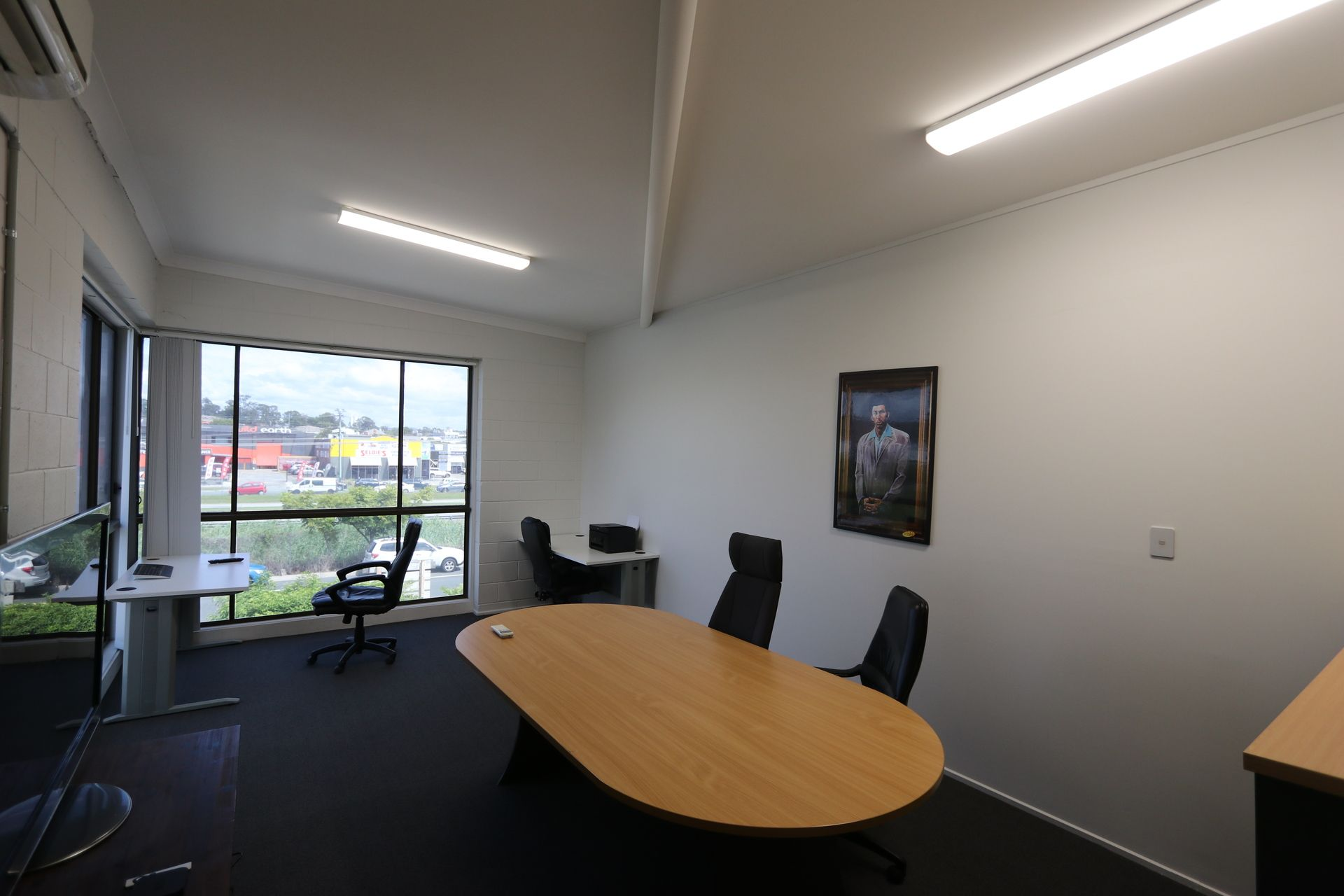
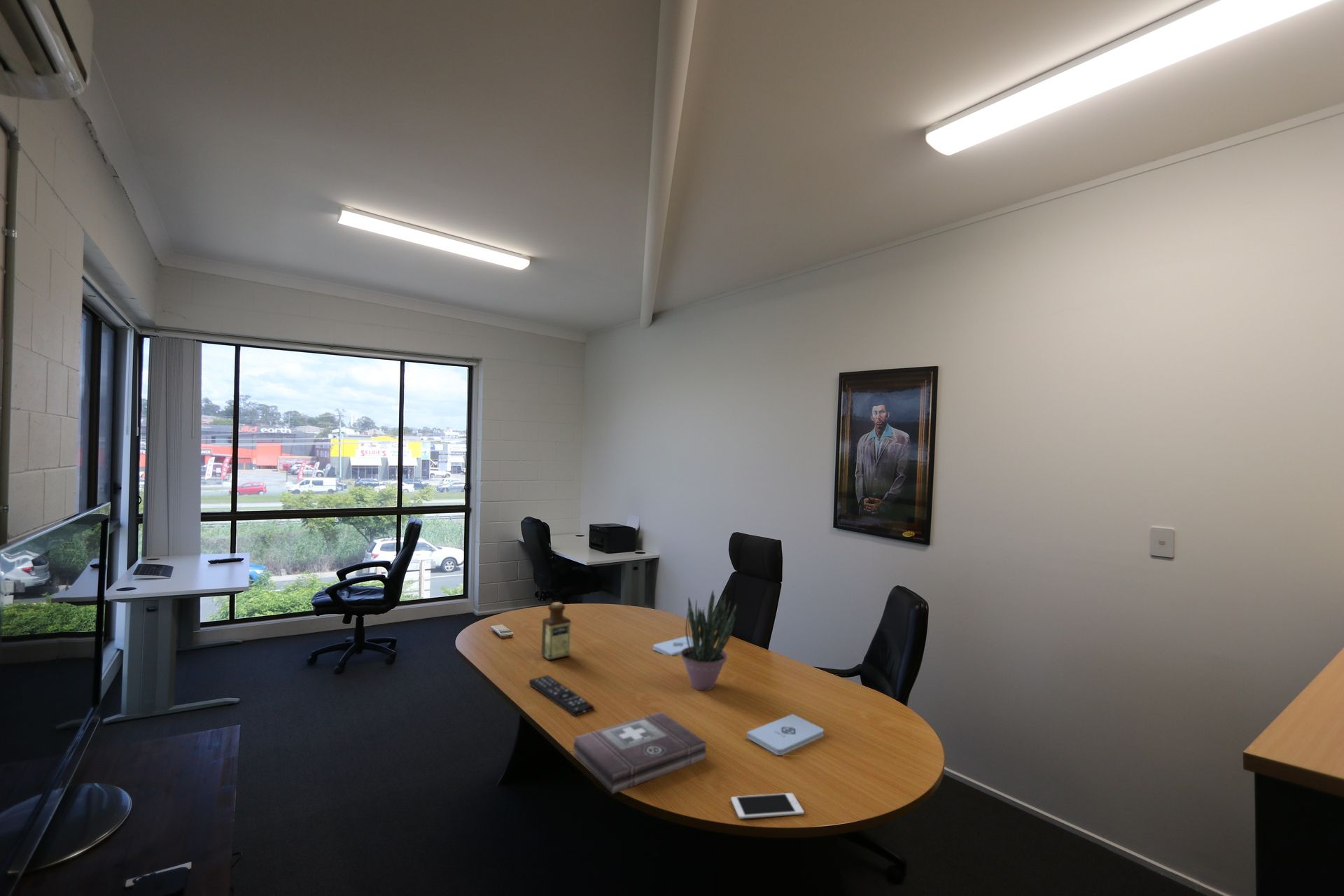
+ remote control (560, 694)
+ notepad (679, 646)
+ first aid kit (639, 748)
+ bottle (556, 629)
+ potted plant (709, 638)
+ cell phone (766, 805)
+ notepad (786, 734)
